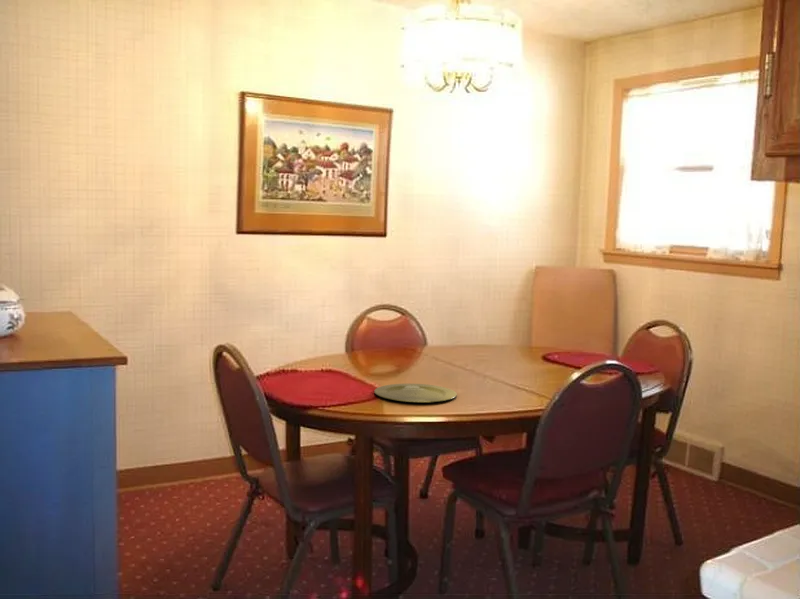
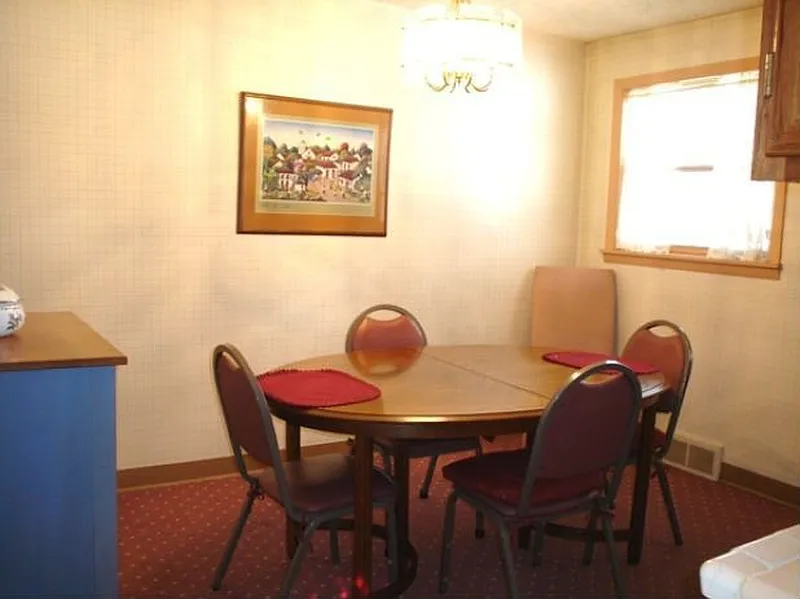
- plate (415, 392)
